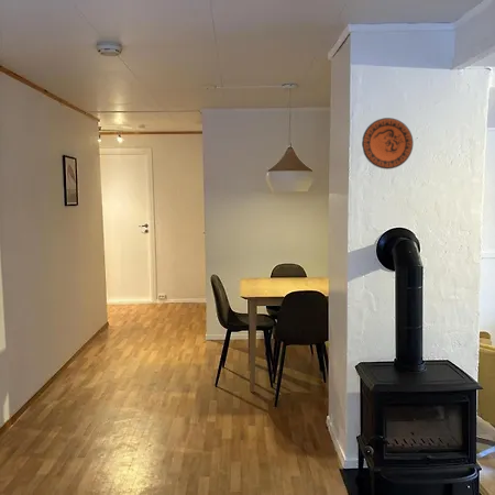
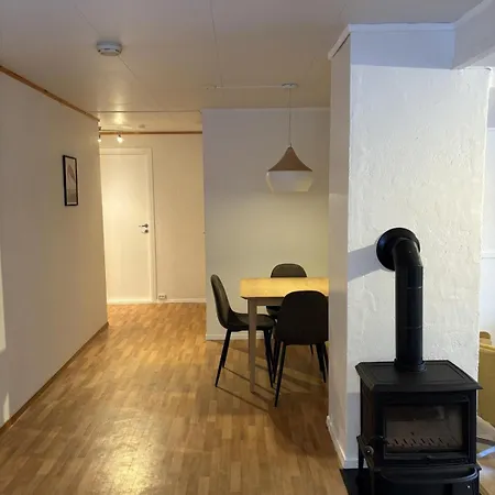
- decorative plate (387, 143)
